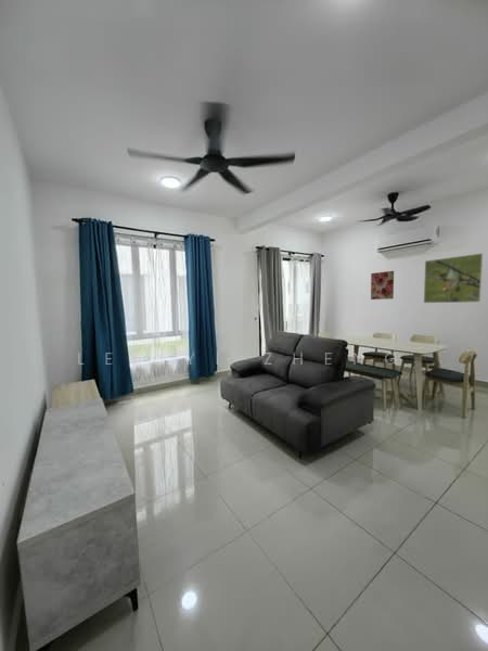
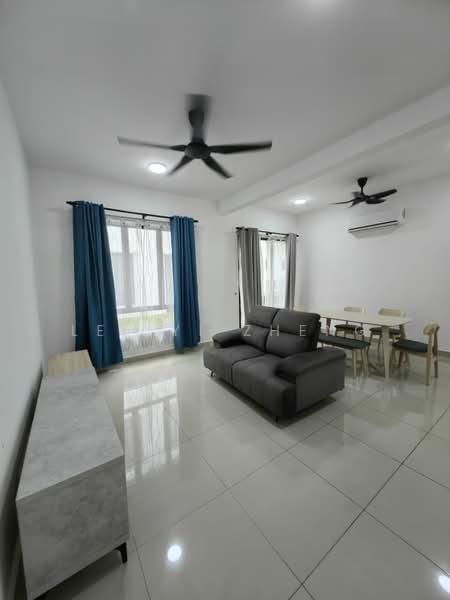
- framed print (450, 280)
- wall art (382, 285)
